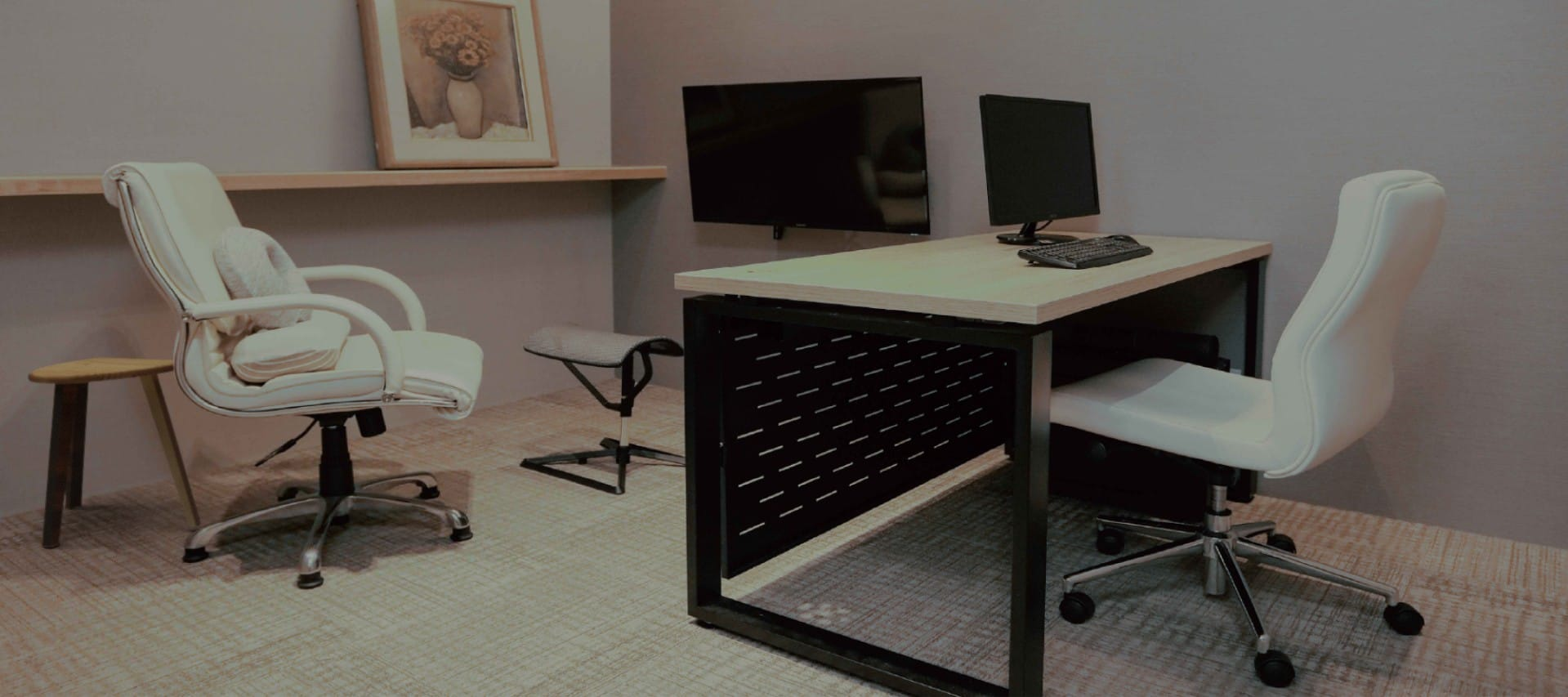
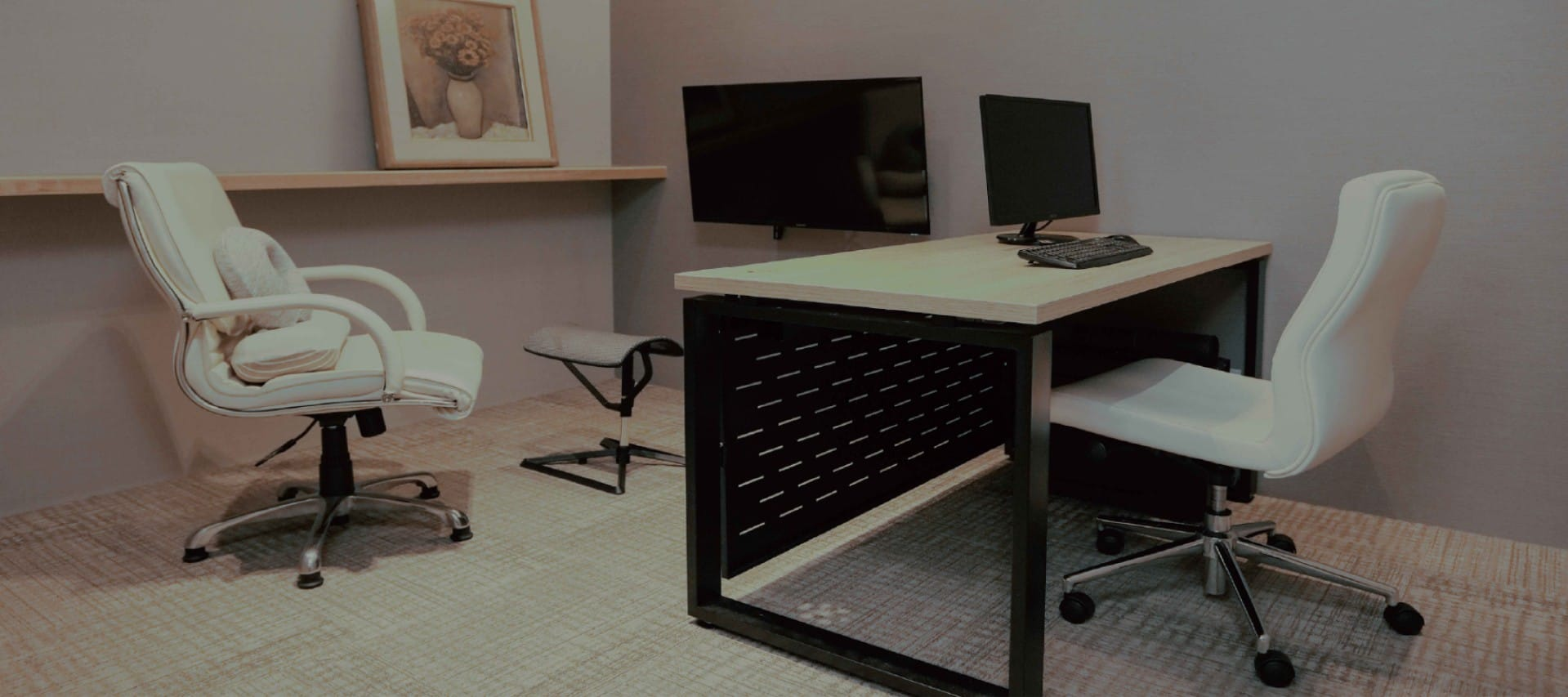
- stool (85, 440)
